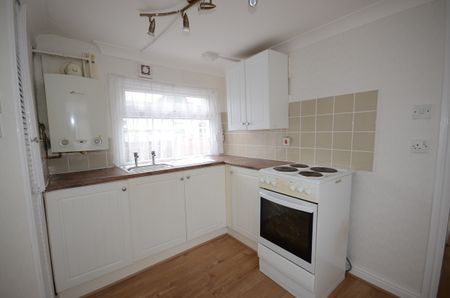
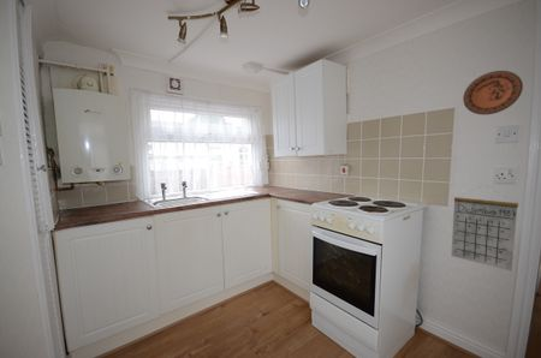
+ decorative plate (491, 93)
+ calendar (482, 223)
